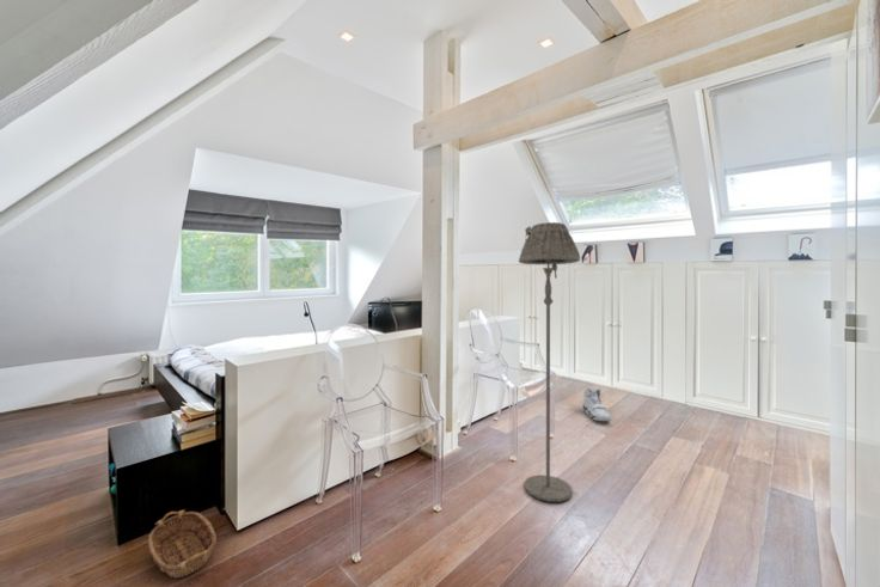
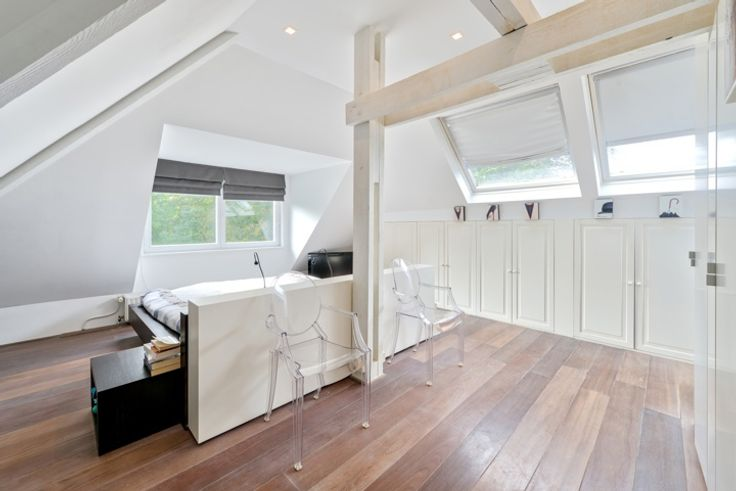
- floor lamp (548, 356)
- basket (181, 539)
- sneaker (595, 403)
